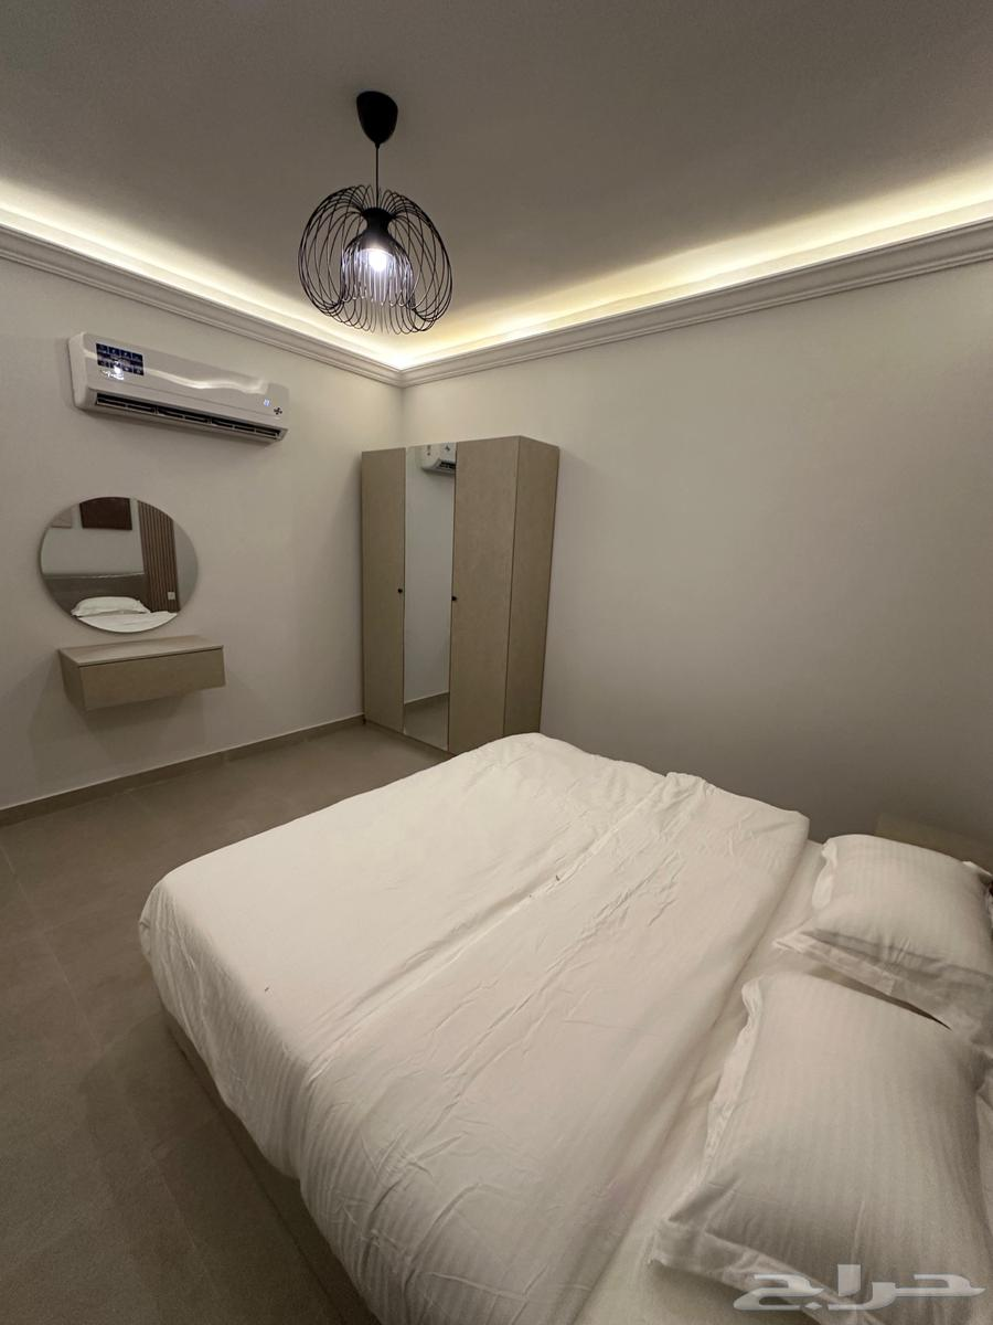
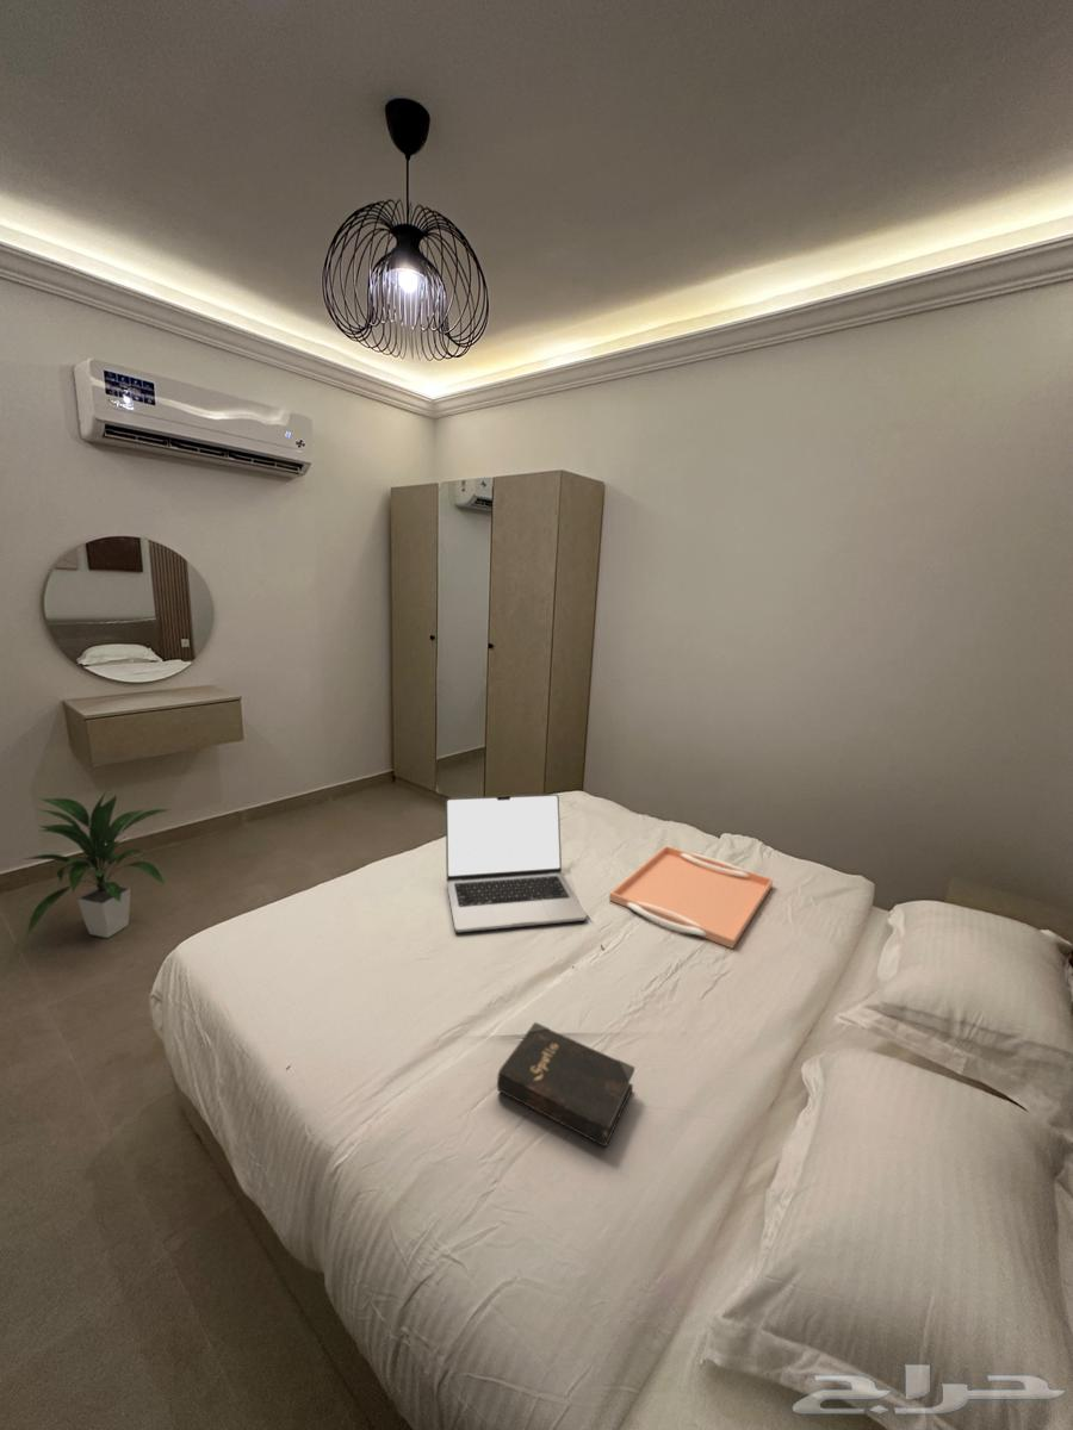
+ hardback book (565, 1080)
+ laptop (511, 856)
+ serving tray (694, 889)
+ indoor plant (92, 862)
